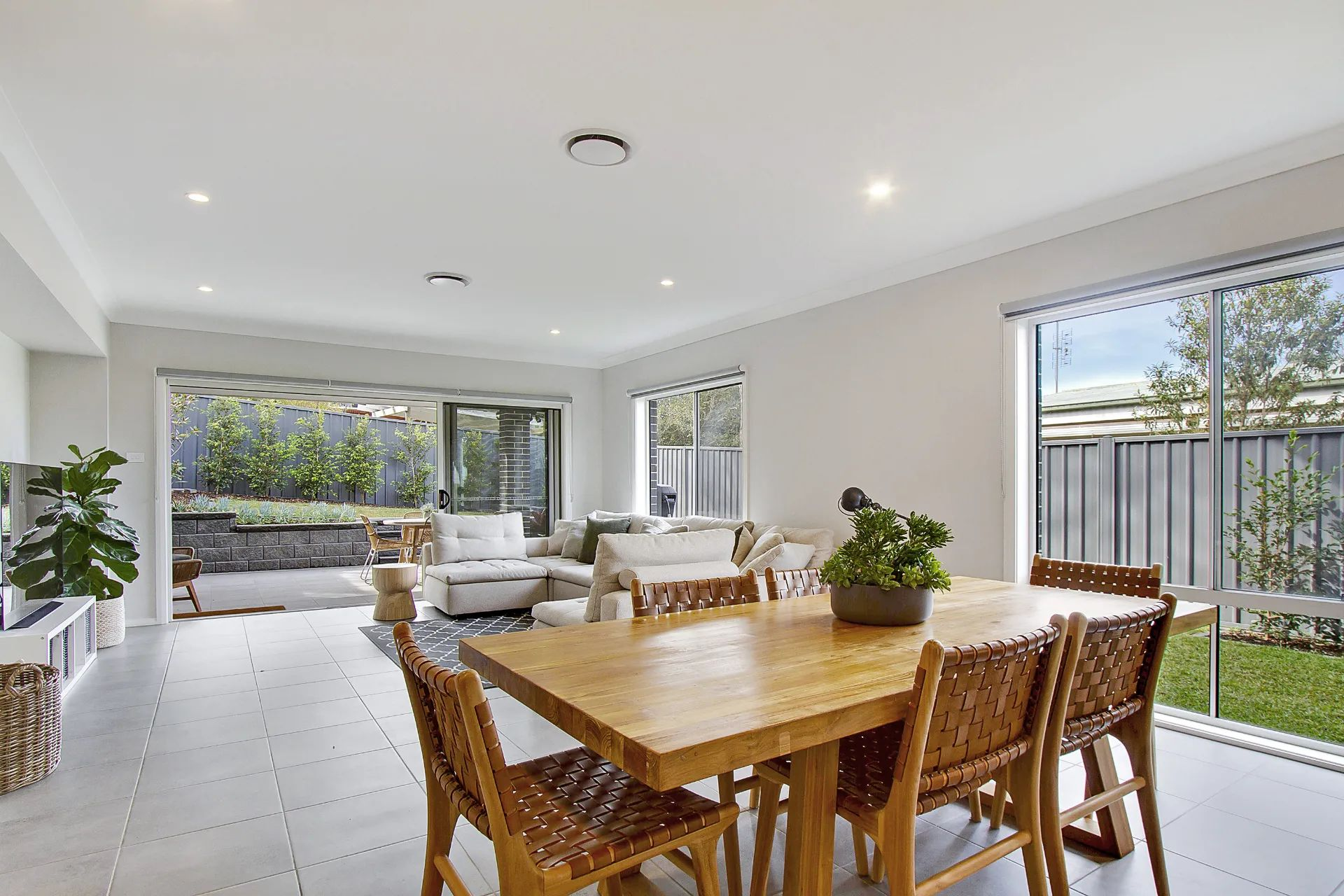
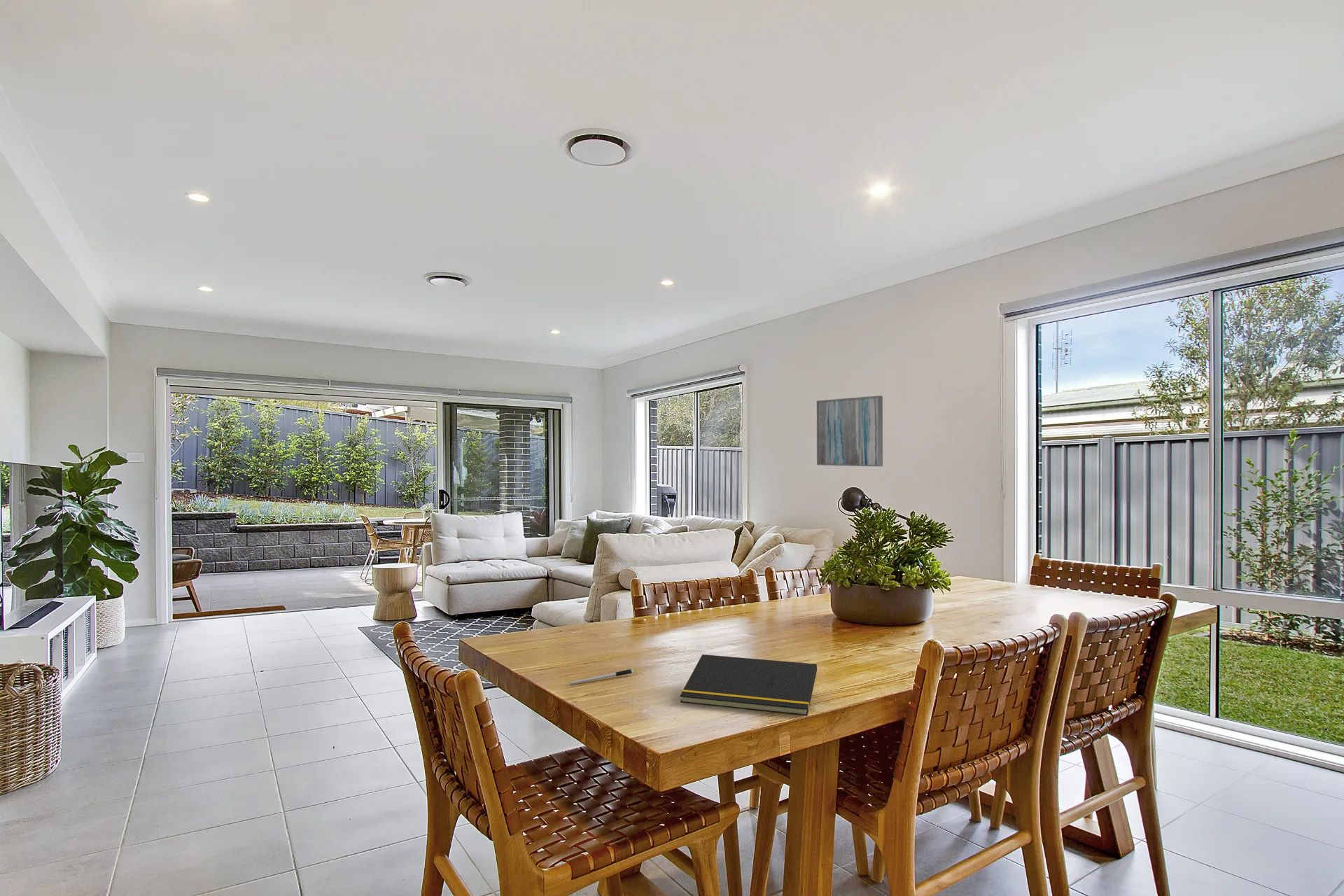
+ wall art (848, 432)
+ notepad (750, 682)
+ pen (603, 676)
